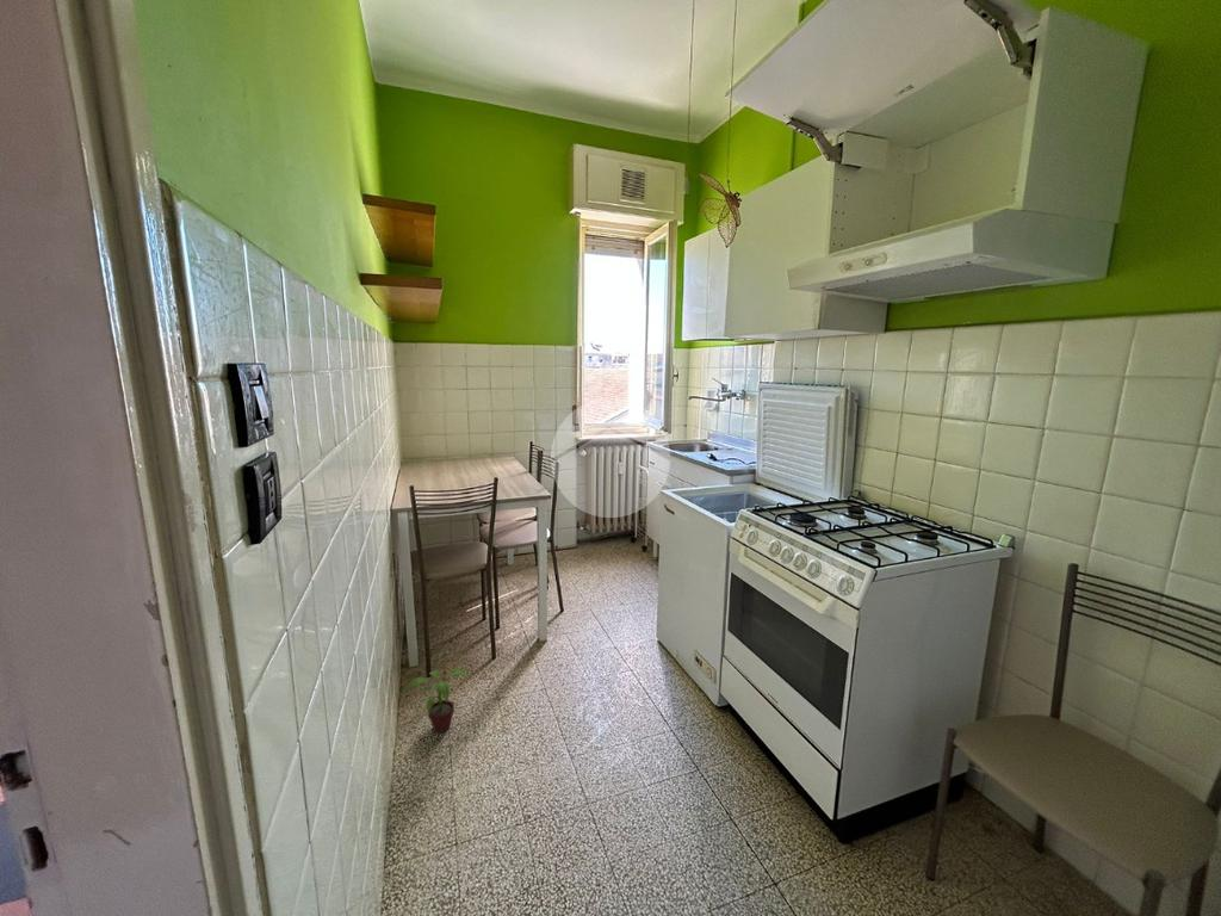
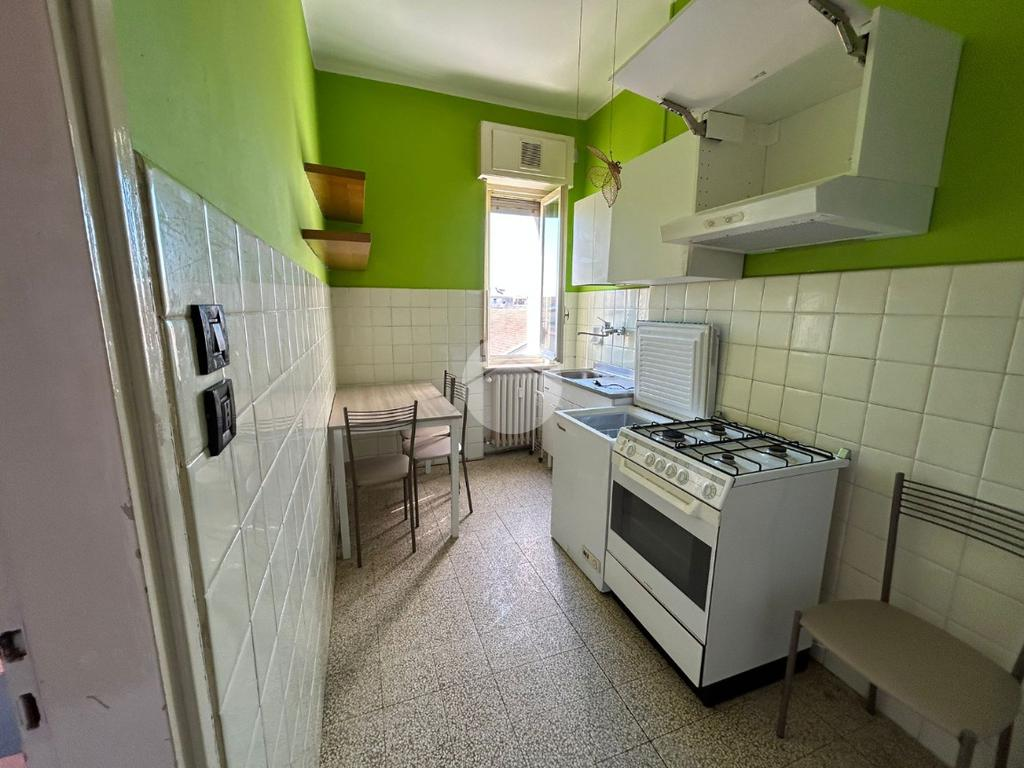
- potted plant (438, 701)
